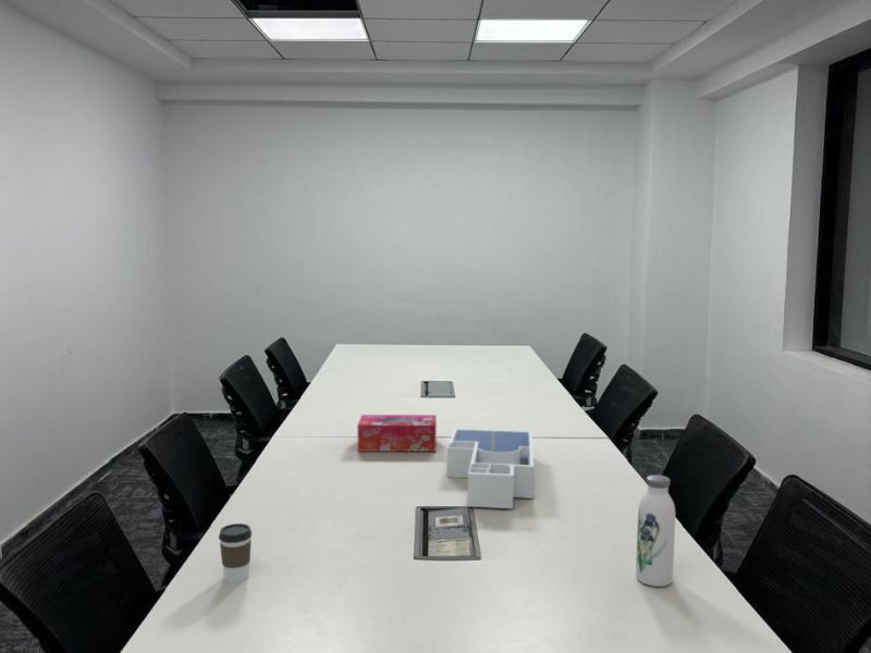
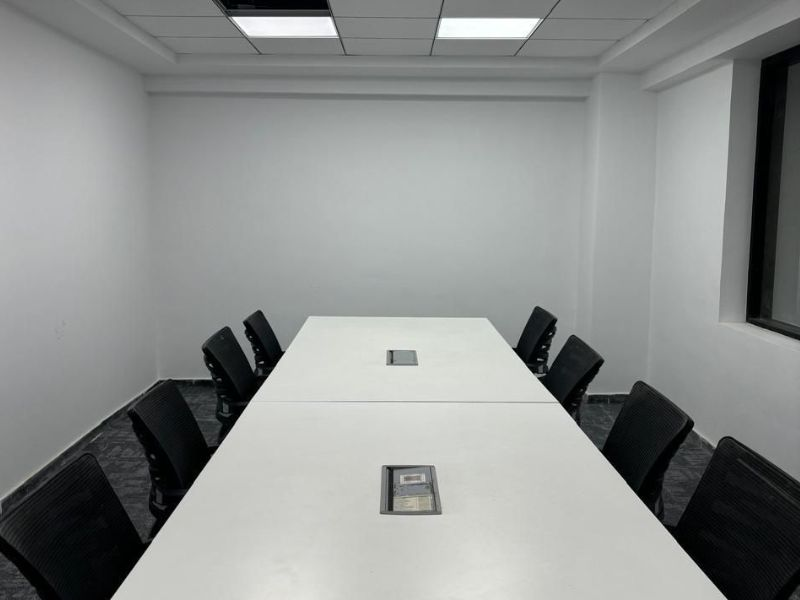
- tissue box (397, 432)
- coffee cup (235, 553)
- water bottle (655, 528)
- desk organizer (489, 464)
